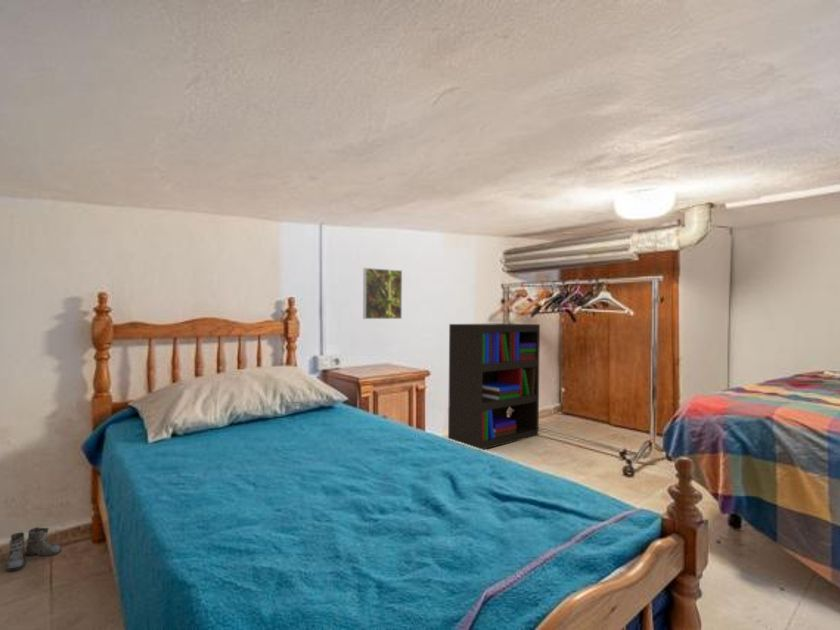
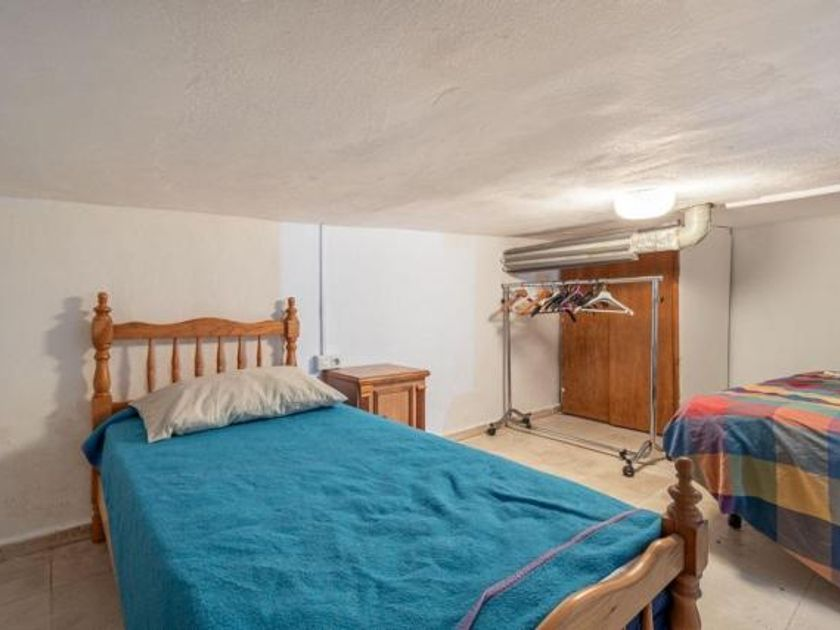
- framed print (383, 294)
- bookshelf (494, 381)
- boots (28, 546)
